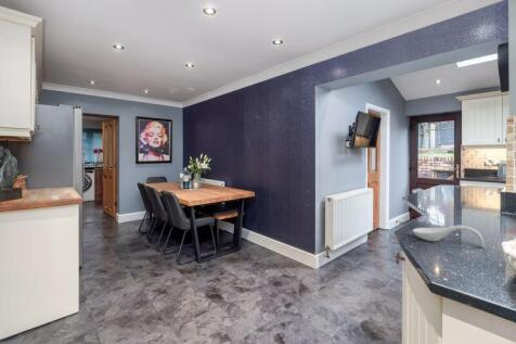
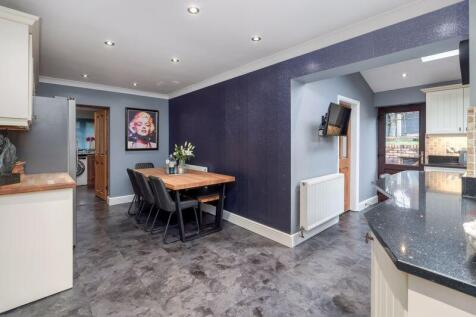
- spoon rest (446, 232)
